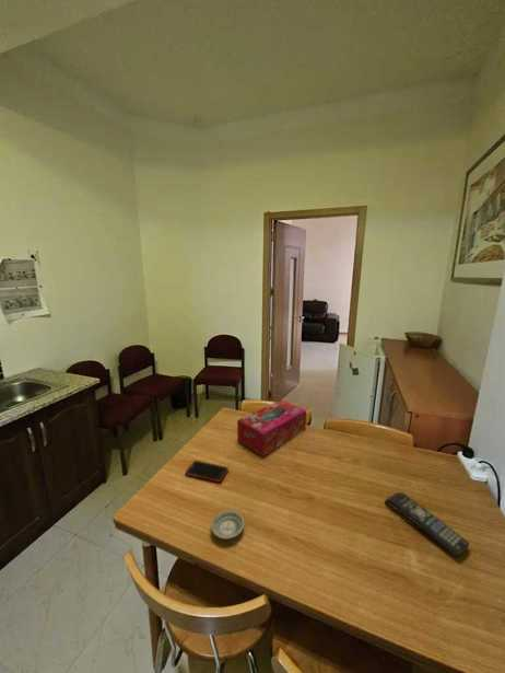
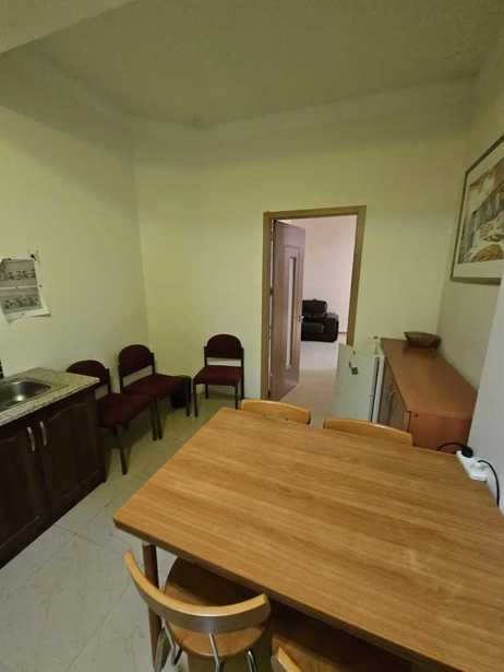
- remote control (423, 519)
- tissue box (272, 425)
- saucer (227, 526)
- cell phone (207, 471)
